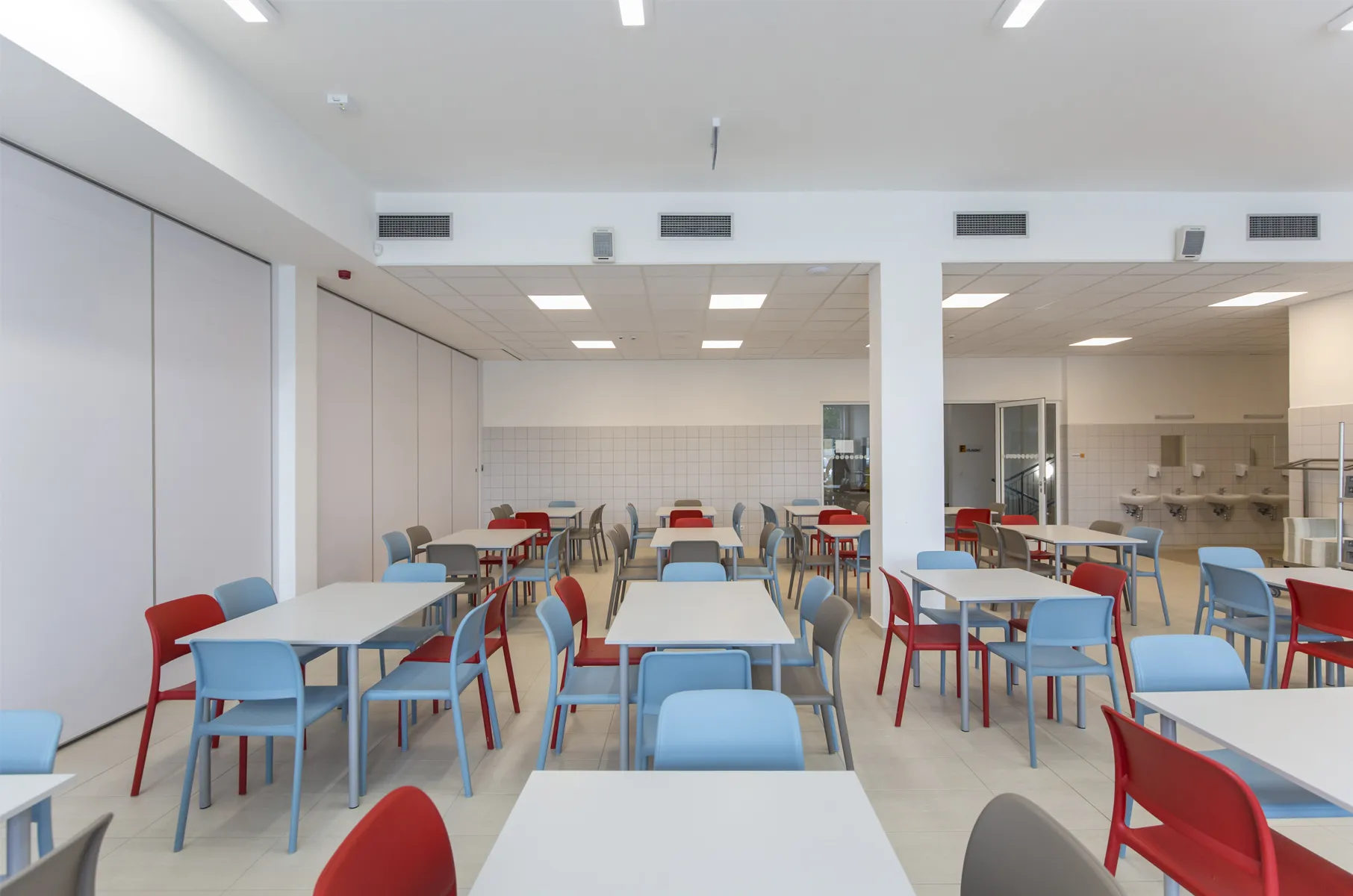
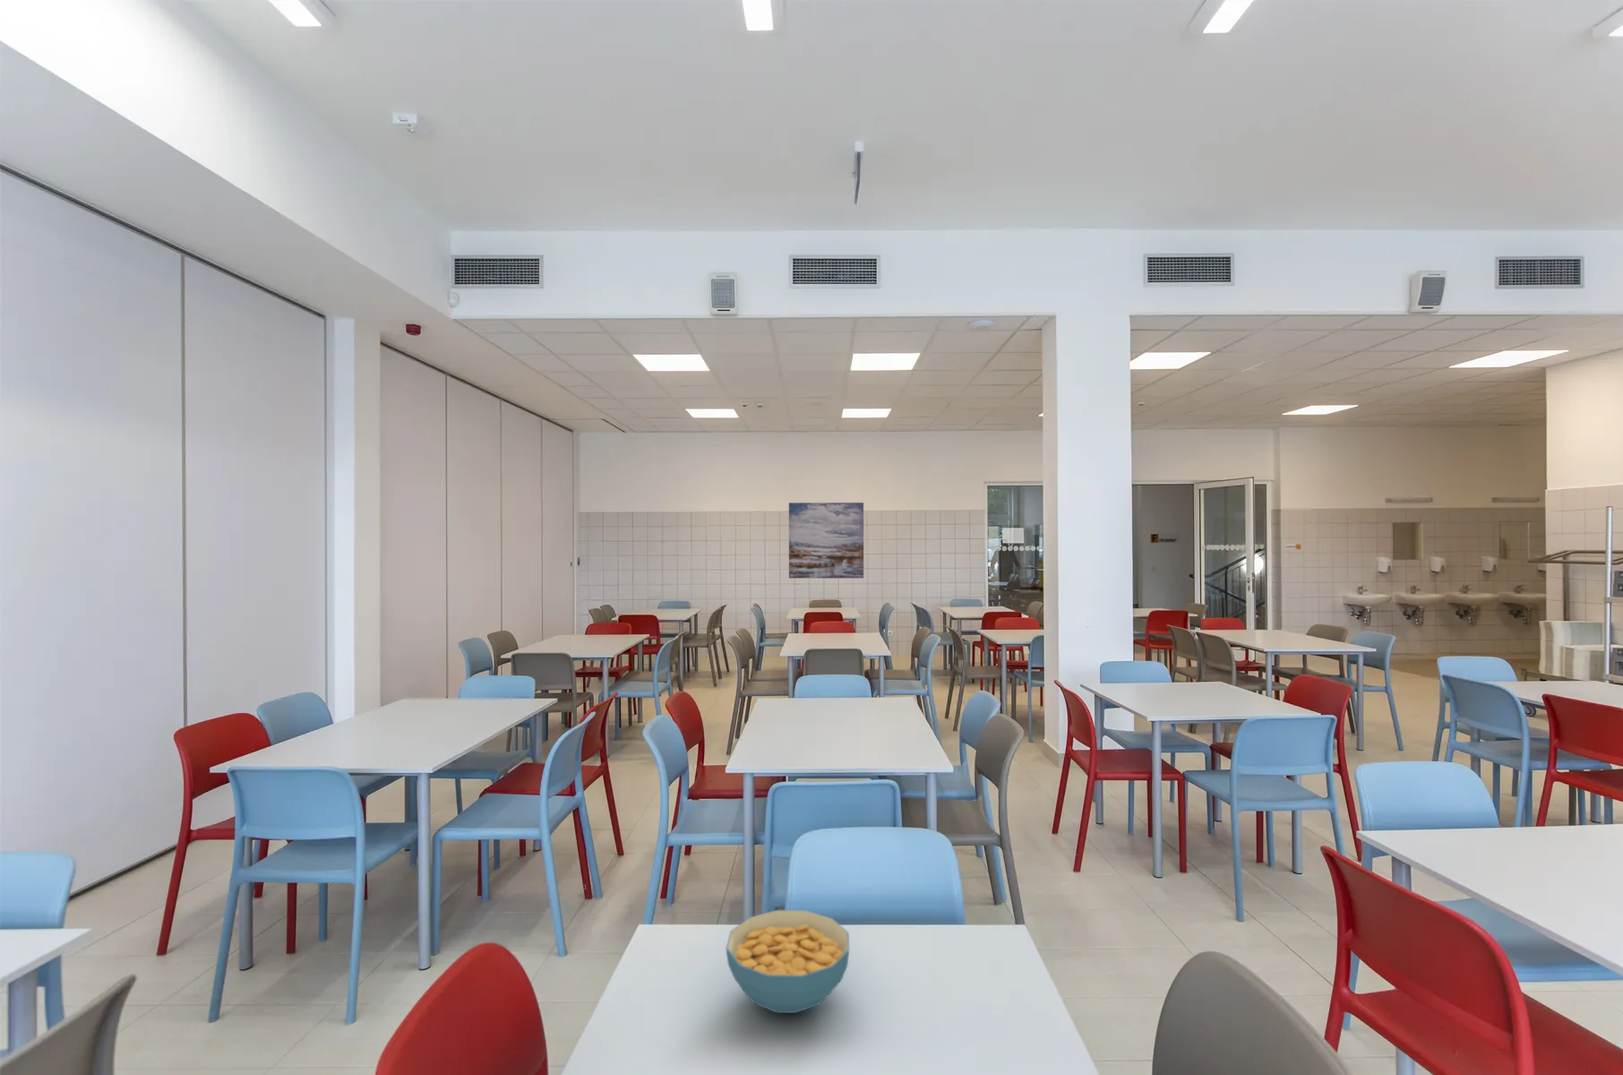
+ wall art (825, 540)
+ cereal bowl (788, 971)
